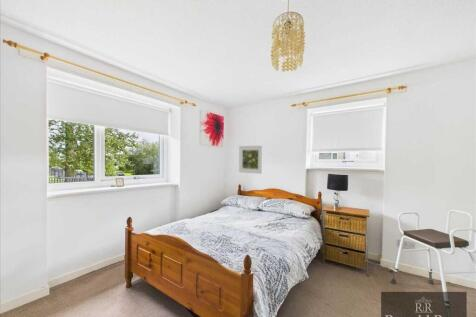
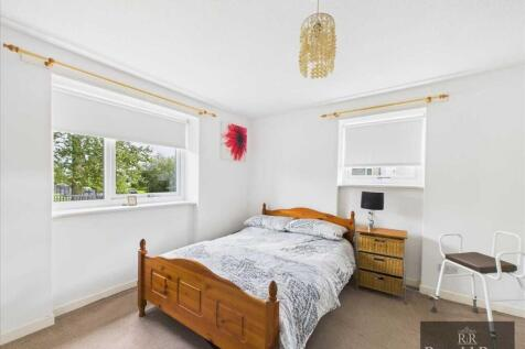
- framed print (250, 159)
